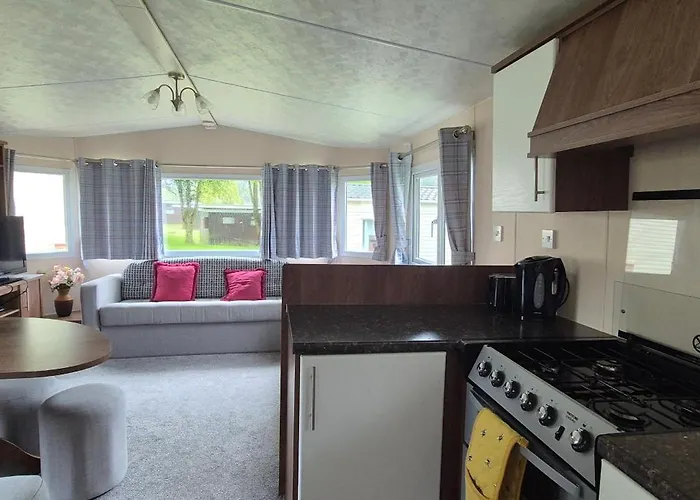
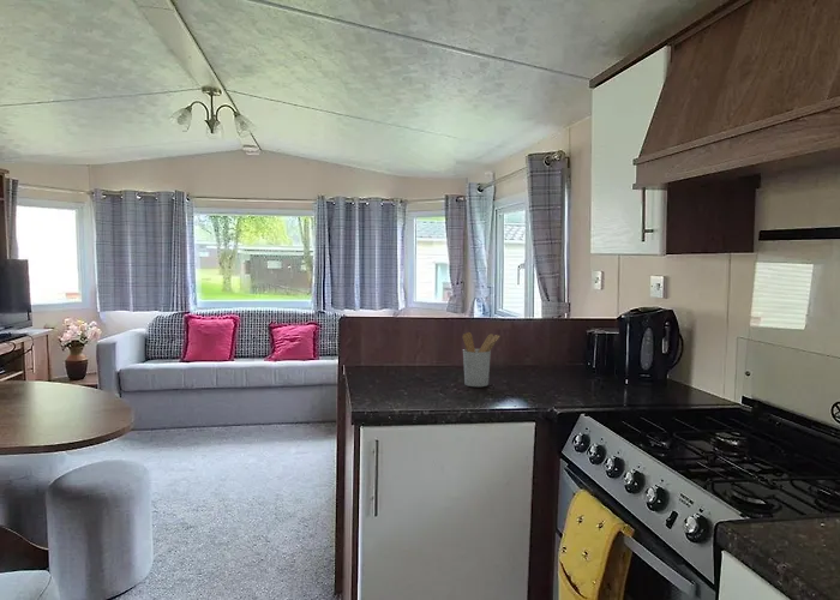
+ utensil holder (481, 358)
